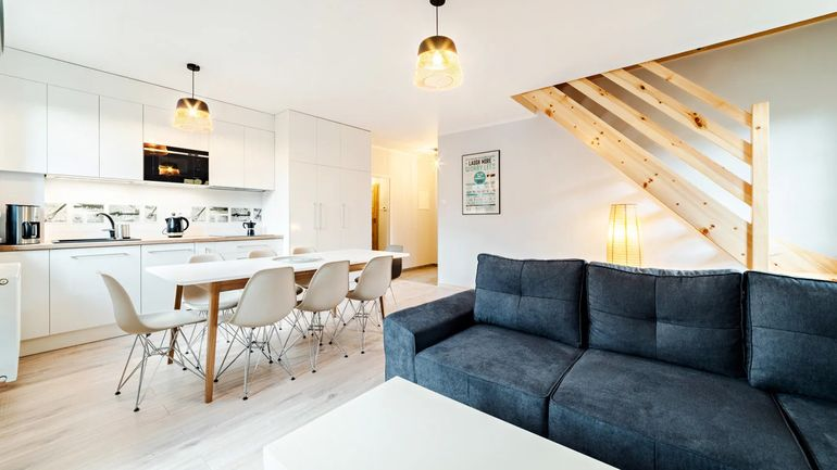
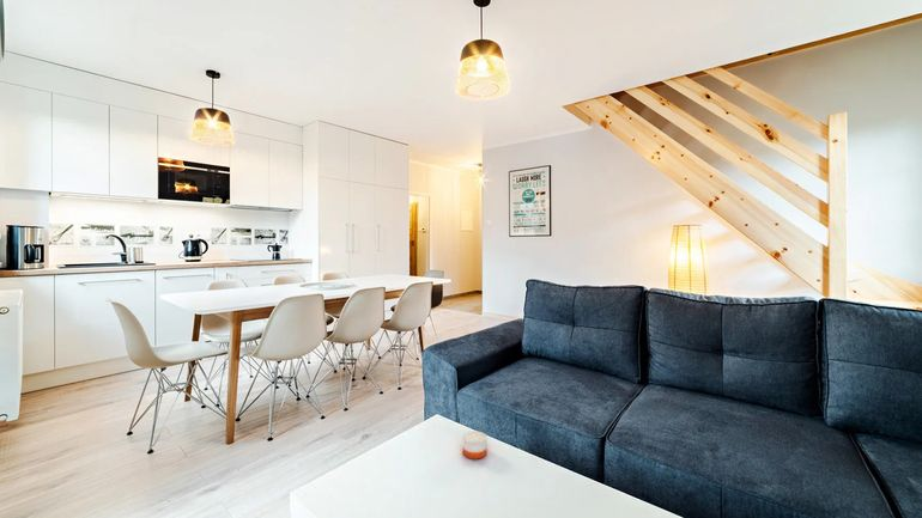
+ candle (474, 435)
